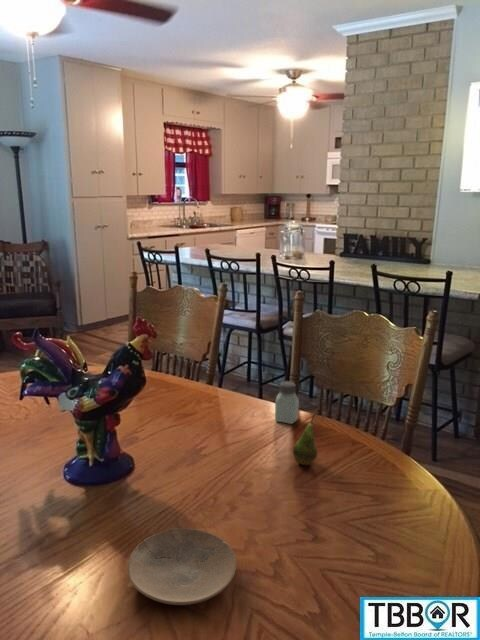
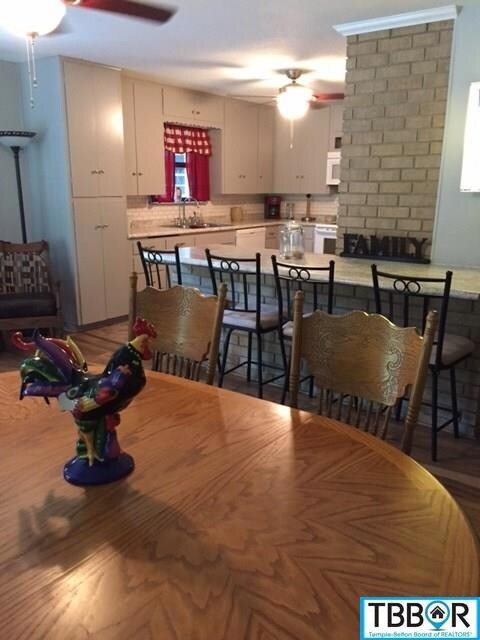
- fruit (305, 437)
- saltshaker (287, 401)
- plate (182, 569)
